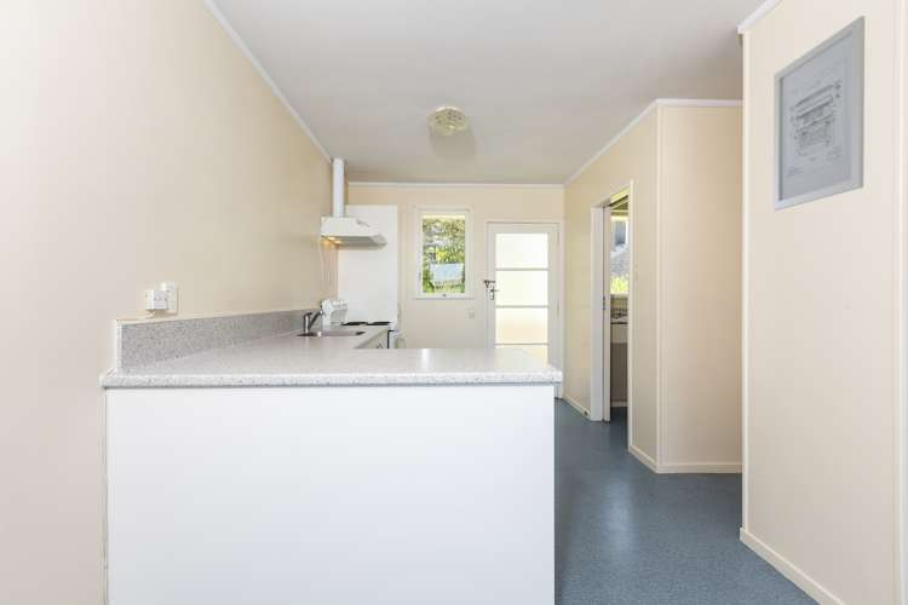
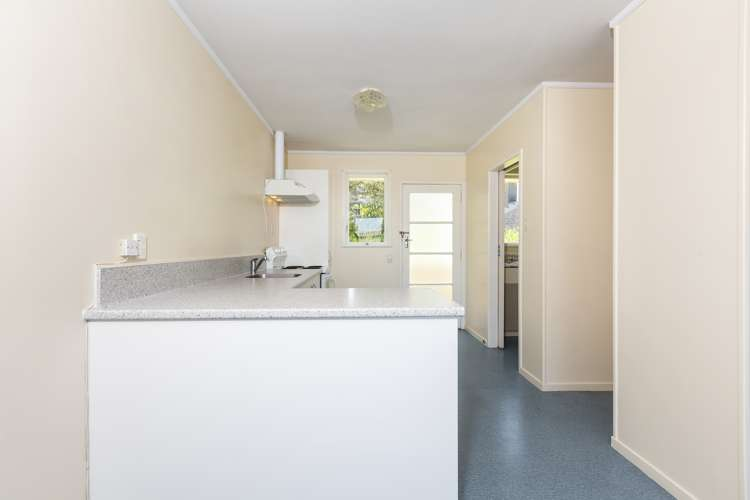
- wall art (814, 123)
